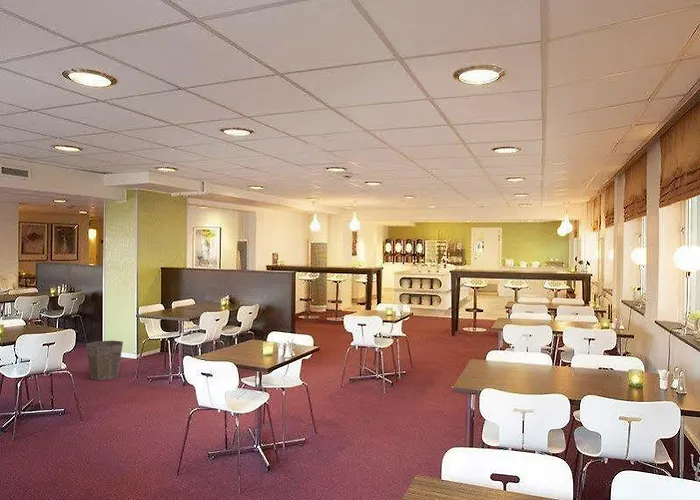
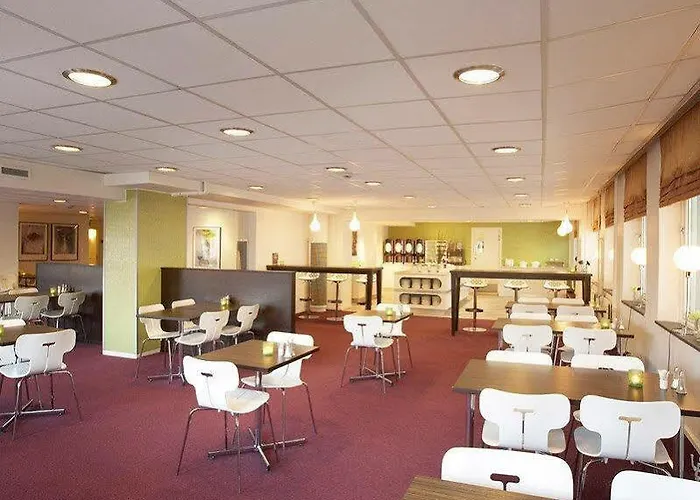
- waste bin (104, 360)
